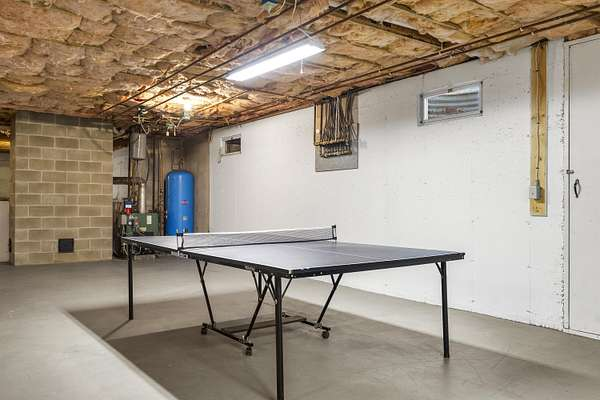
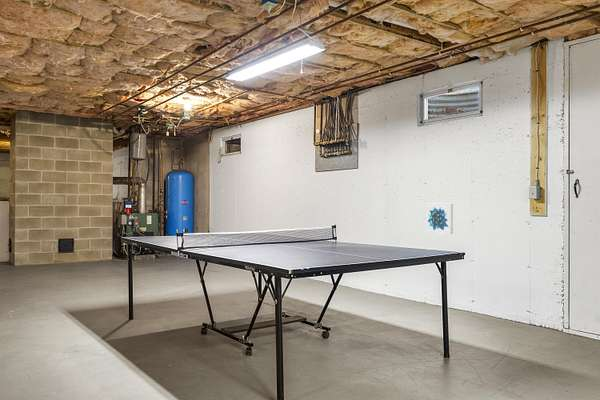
+ wall art (439, 218)
